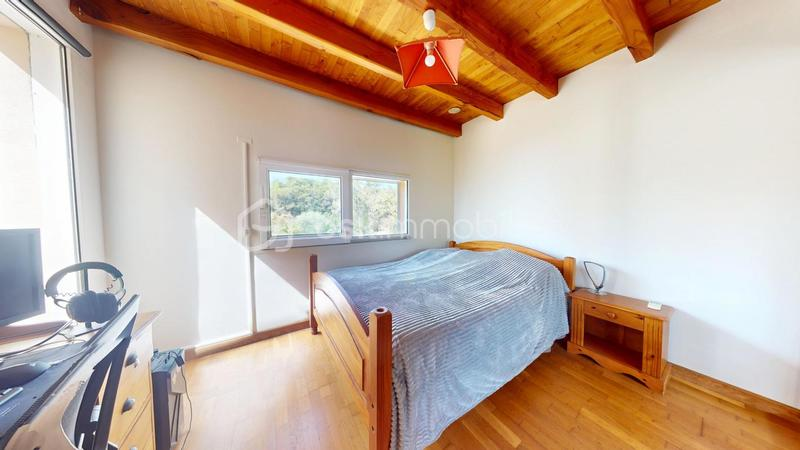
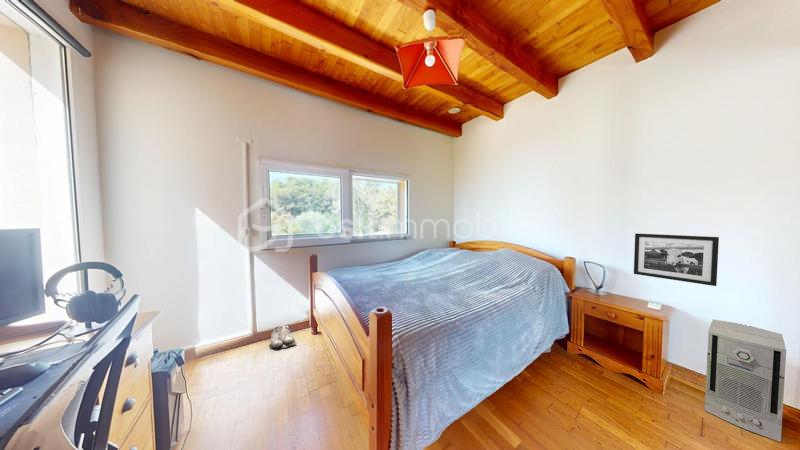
+ air purifier (742, 373)
+ picture frame (672, 257)
+ shoe (281, 334)
